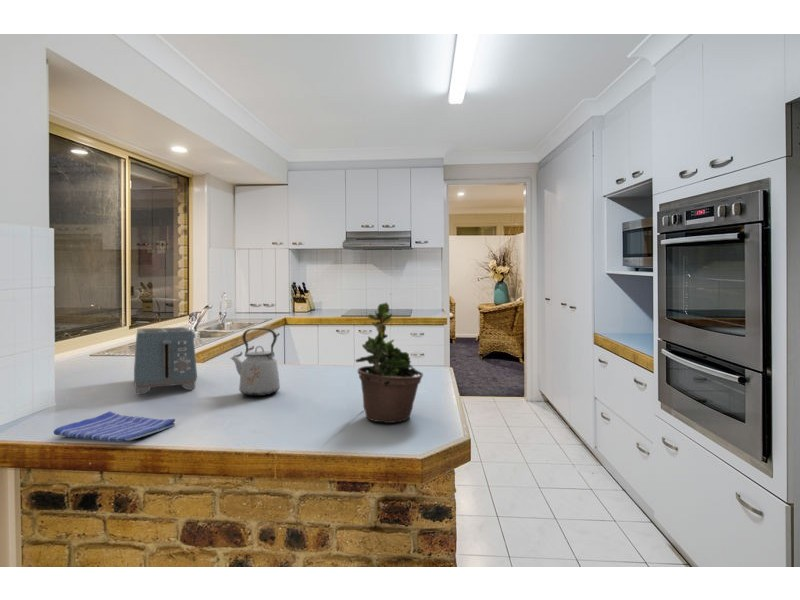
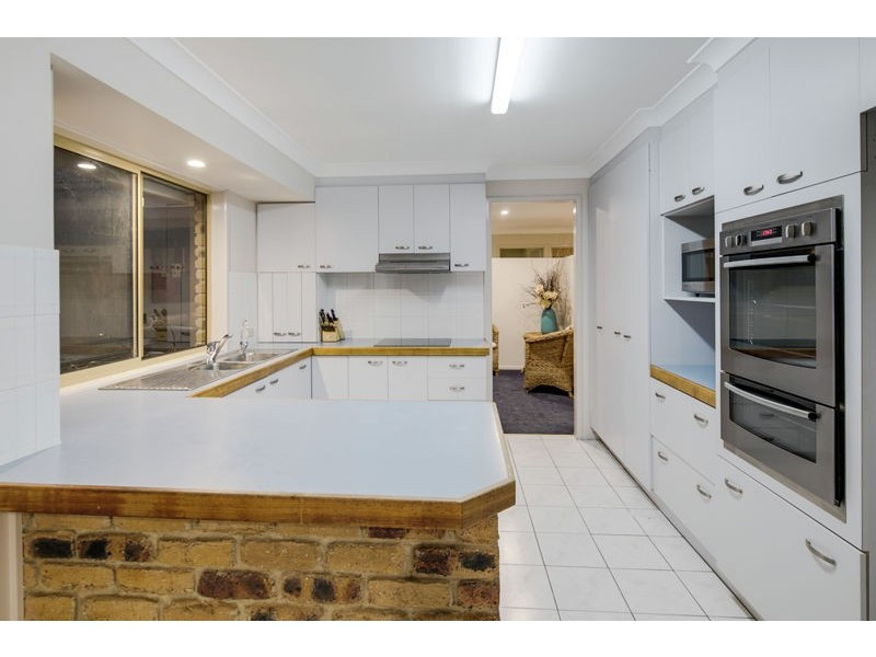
- toaster (164, 358)
- potted plant (391, 355)
- dish towel (116, 426)
- kettle (253, 360)
